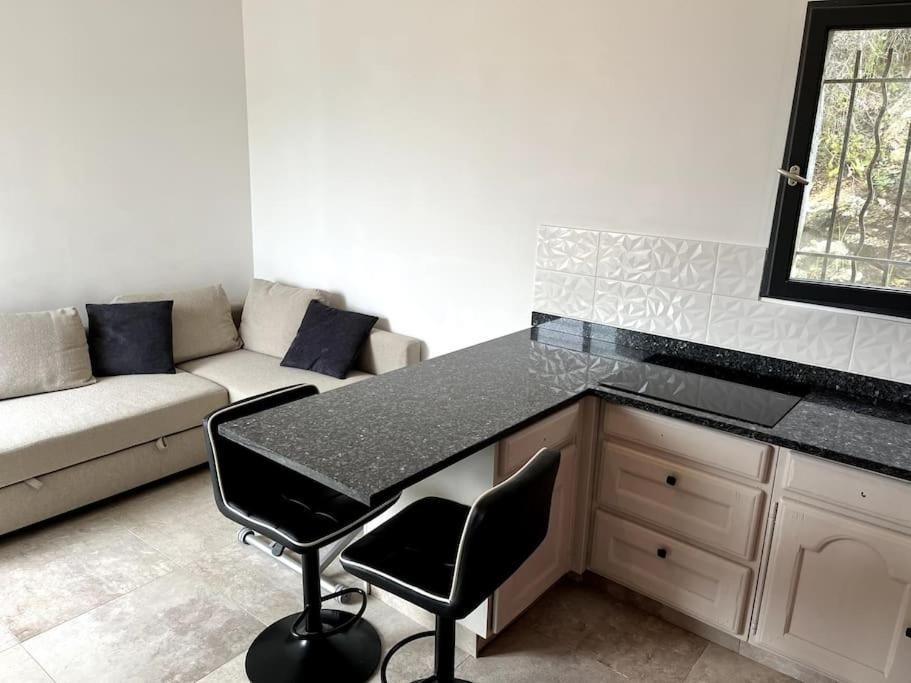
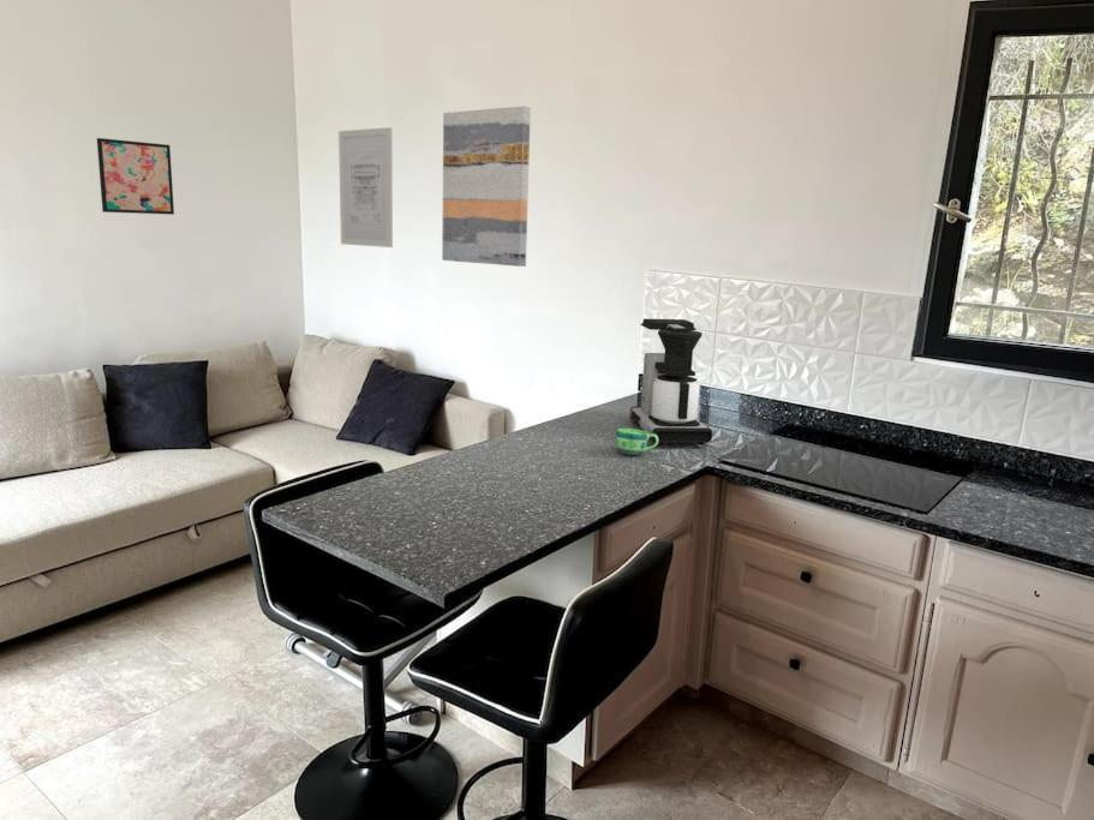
+ coffee maker (671, 379)
+ cup (636, 441)
+ wall art (483, 187)
+ wall art (137, 178)
+ wall art (365, 187)
